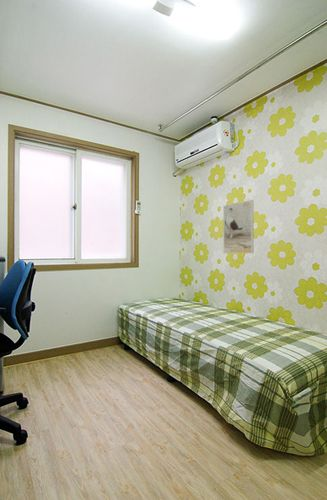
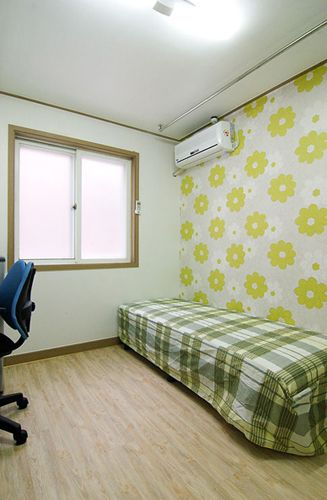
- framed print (237, 228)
